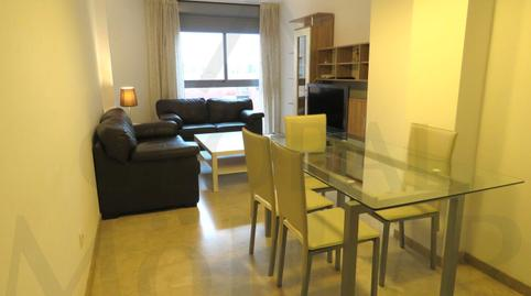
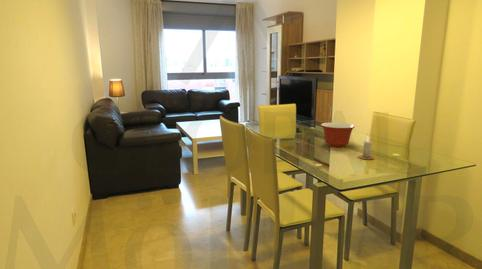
+ mixing bowl (337, 135)
+ candle (367, 146)
